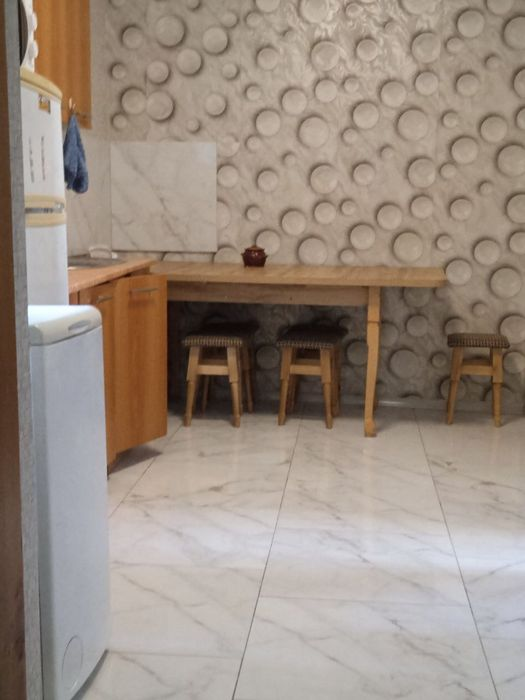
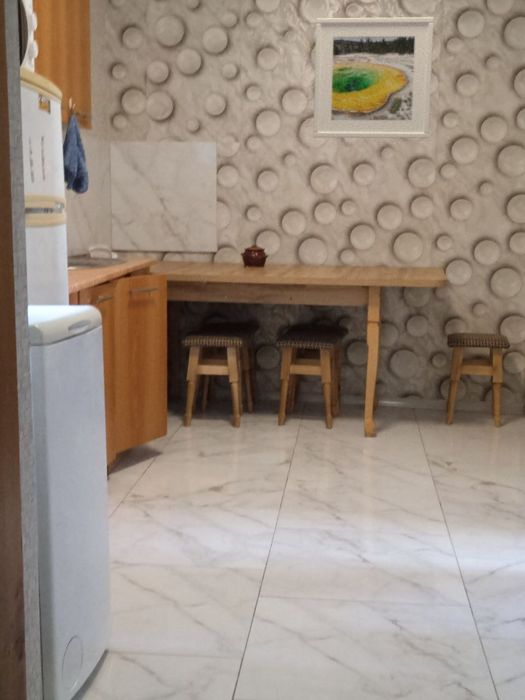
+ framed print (372, 78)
